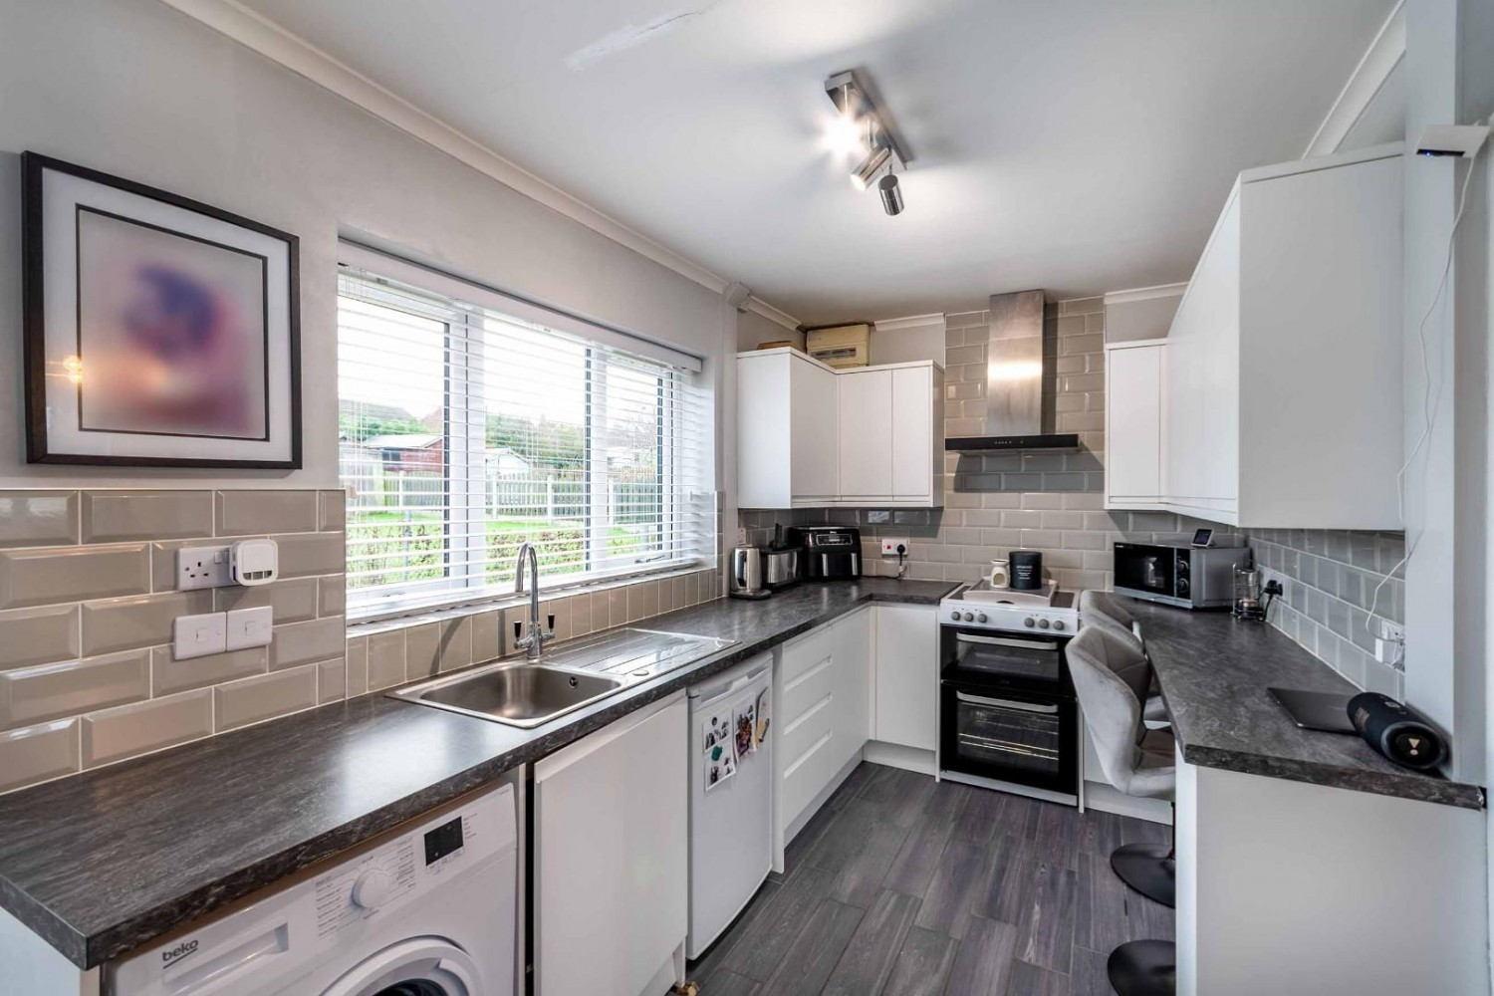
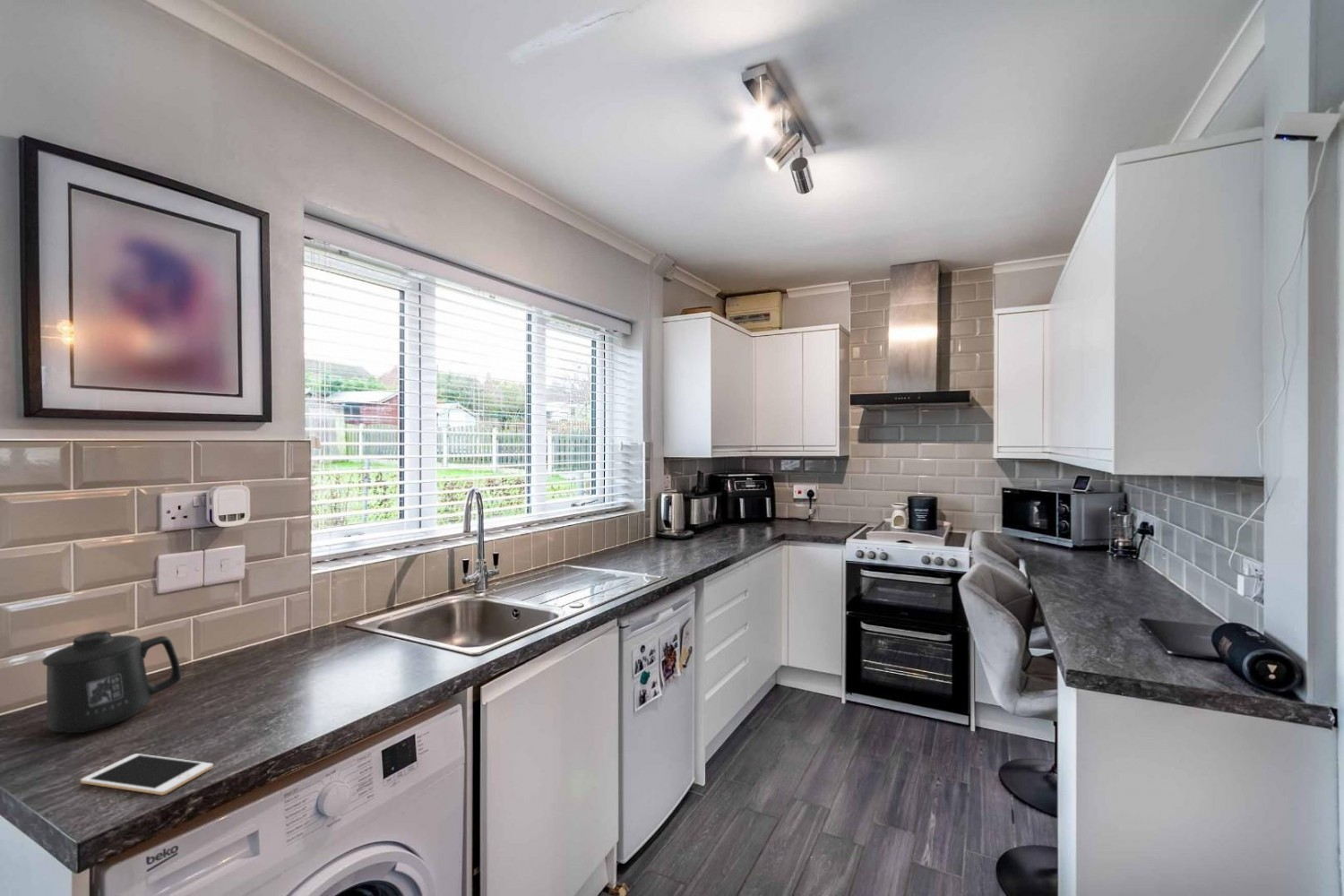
+ cell phone (148, 773)
+ mug (110, 673)
